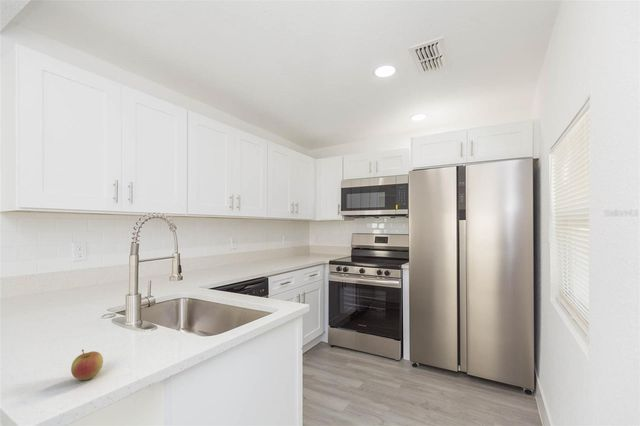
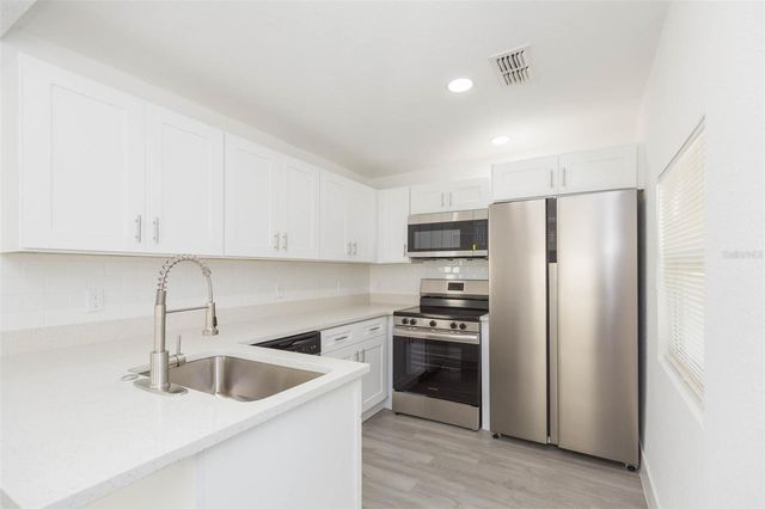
- apple (87, 363)
